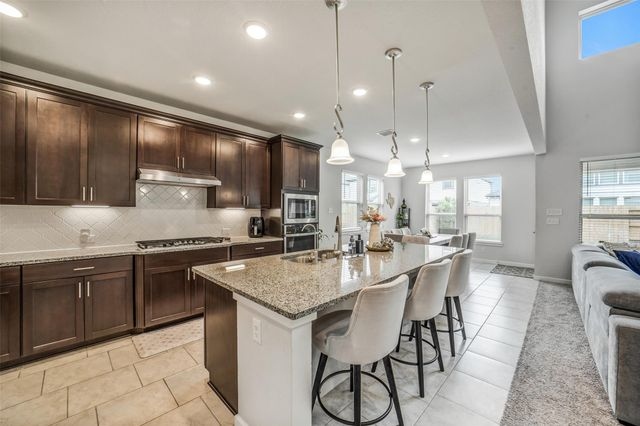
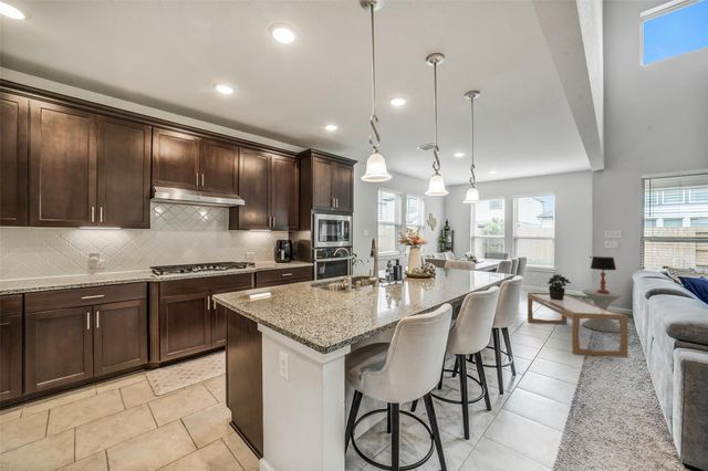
+ coffee table (569, 317)
+ side table (601, 306)
+ potted plant (558, 285)
+ table lamp (603, 274)
